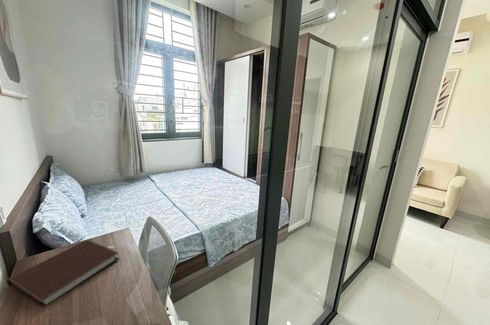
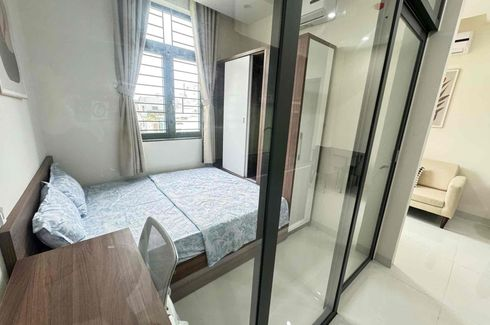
- notebook (68, 267)
